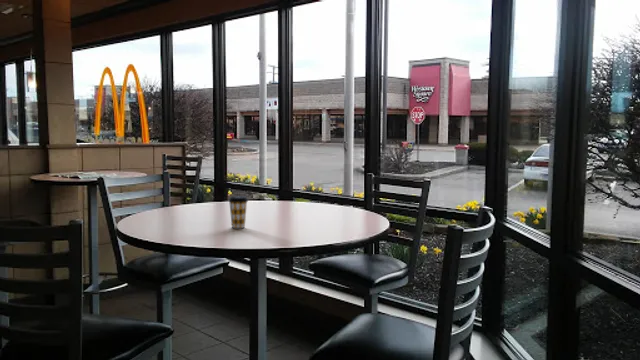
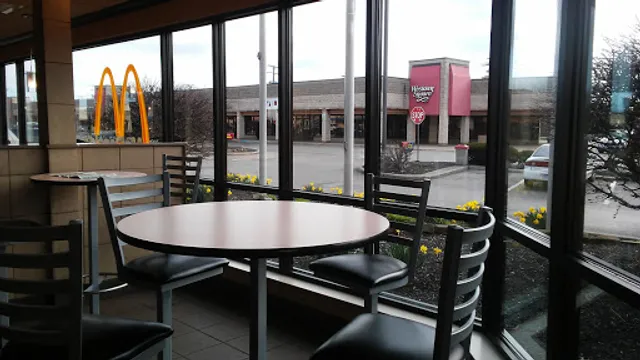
- coffee cup (238, 212)
